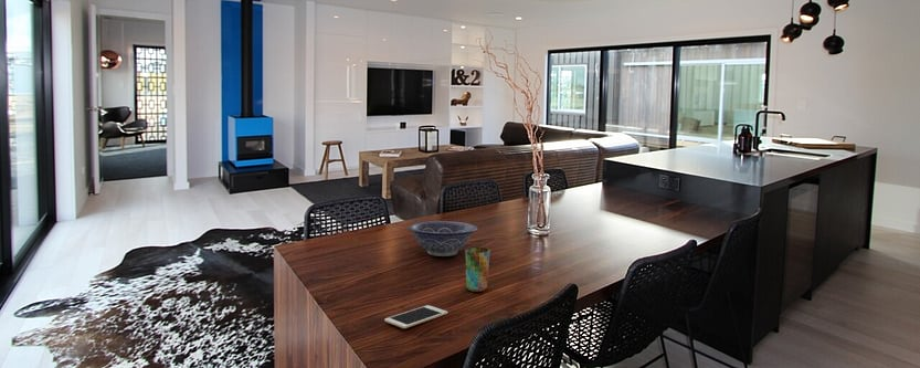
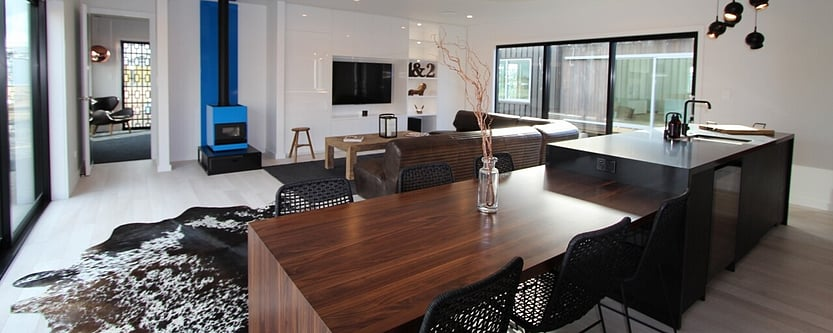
- cell phone (416, 316)
- decorative bowl (442, 240)
- cup (476, 270)
